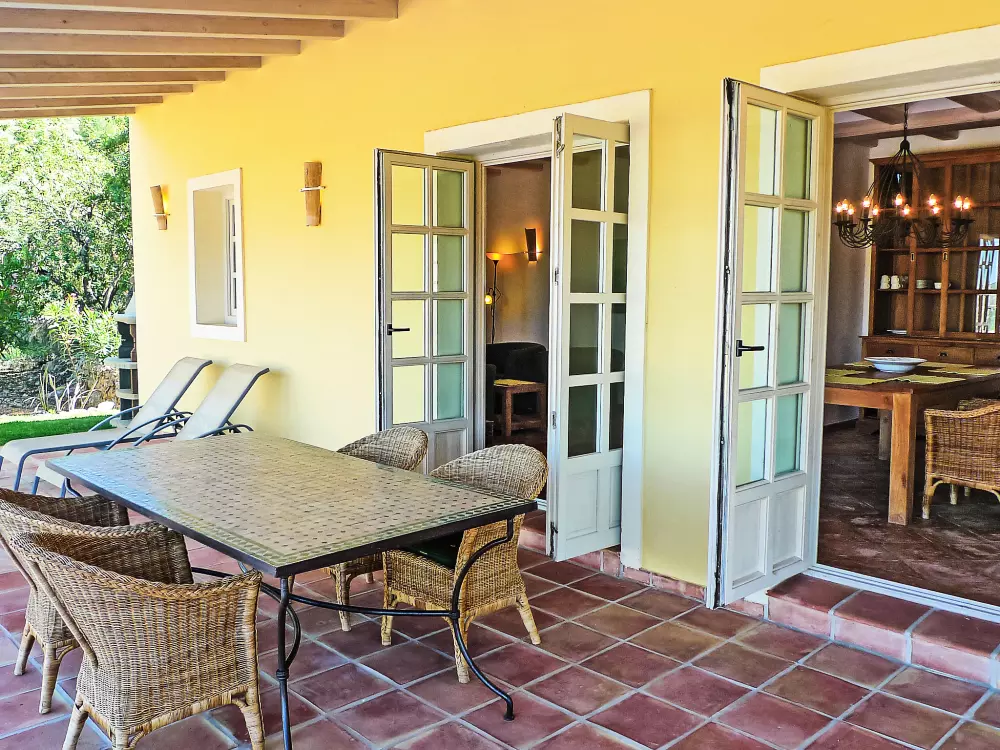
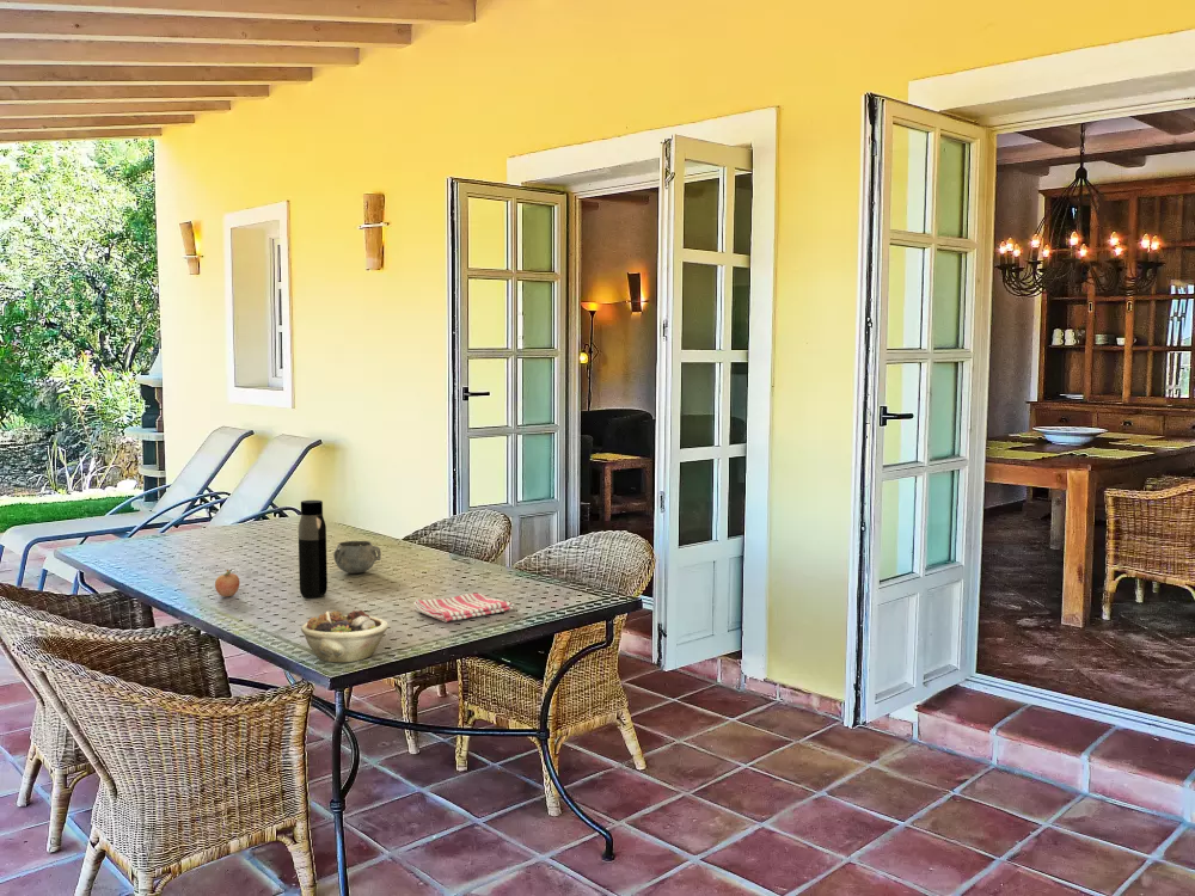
+ water bottle (312, 548)
+ decorative bowl (357, 557)
+ dish towel (464, 605)
+ succulent planter (345, 633)
+ fruit (227, 582)
